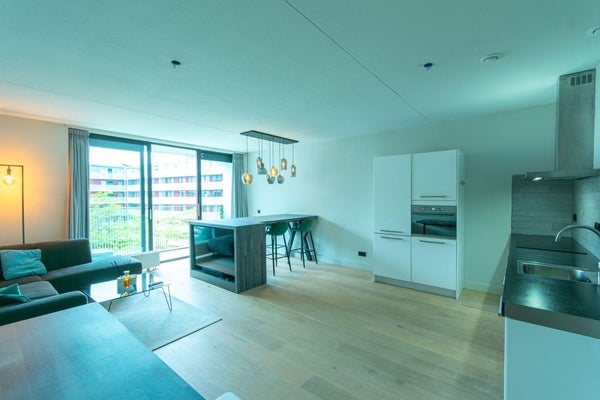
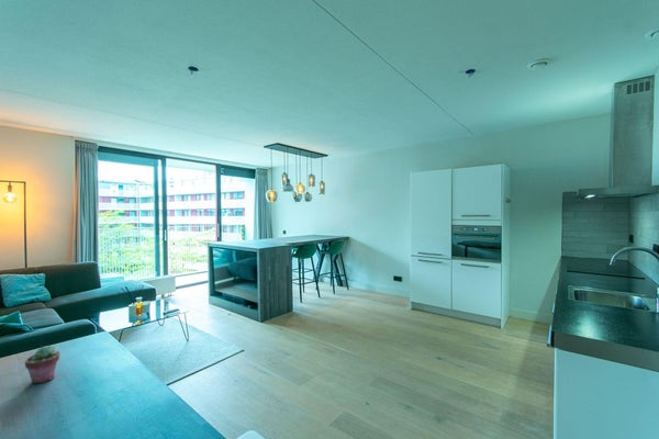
+ potted succulent (43, 362)
